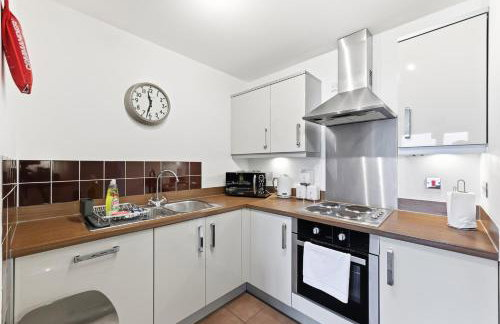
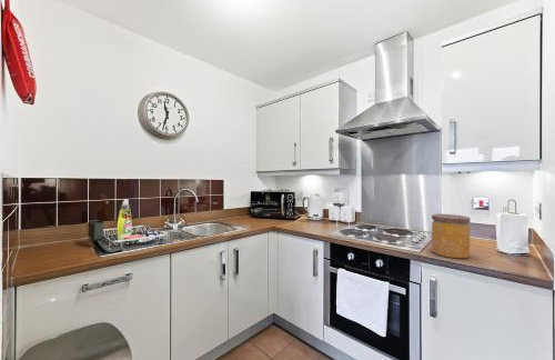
+ jar (450, 234)
